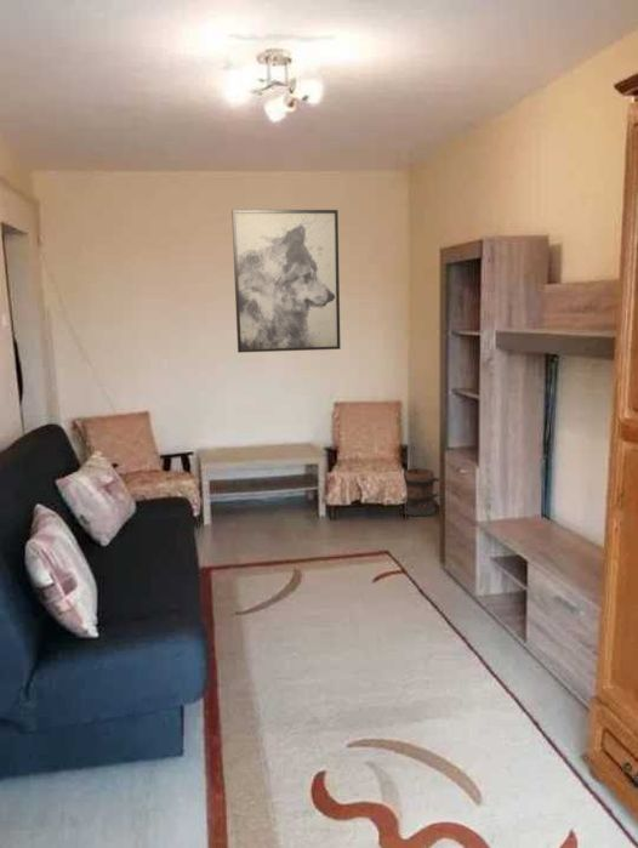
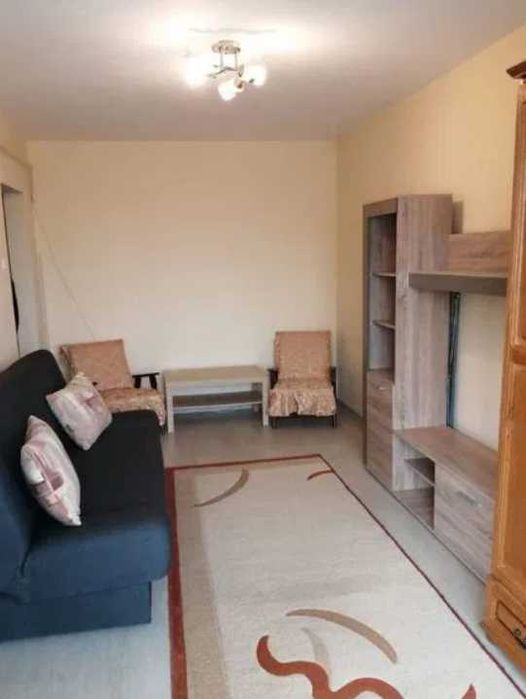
- wall art (287, 281)
- wooden barrel (422, 490)
